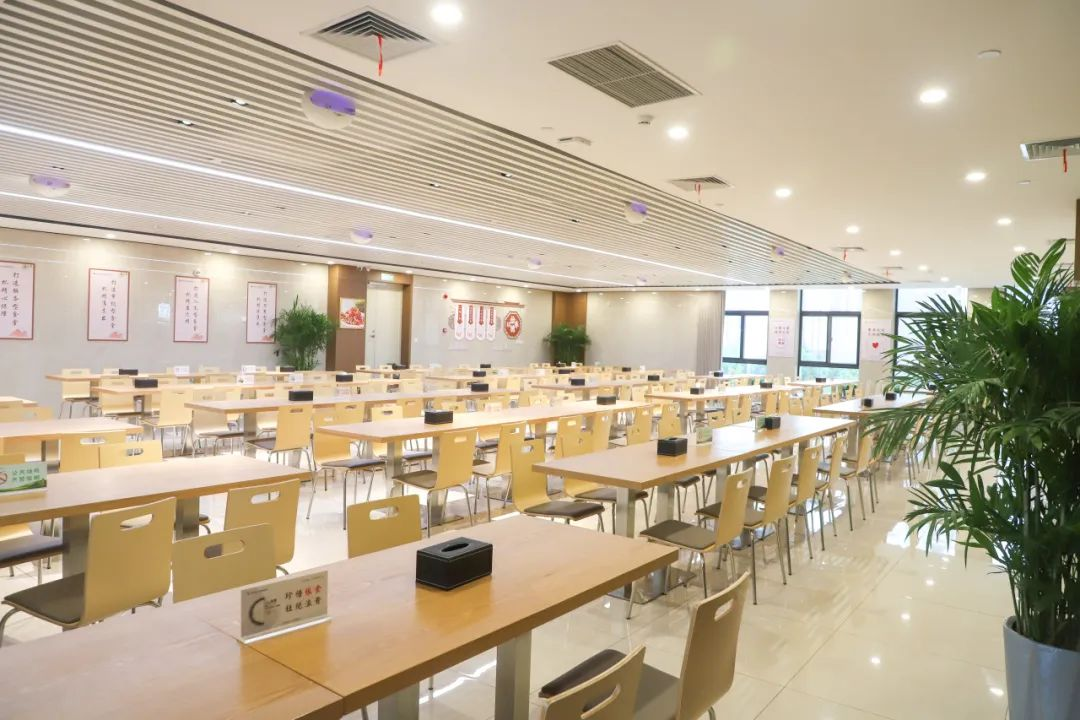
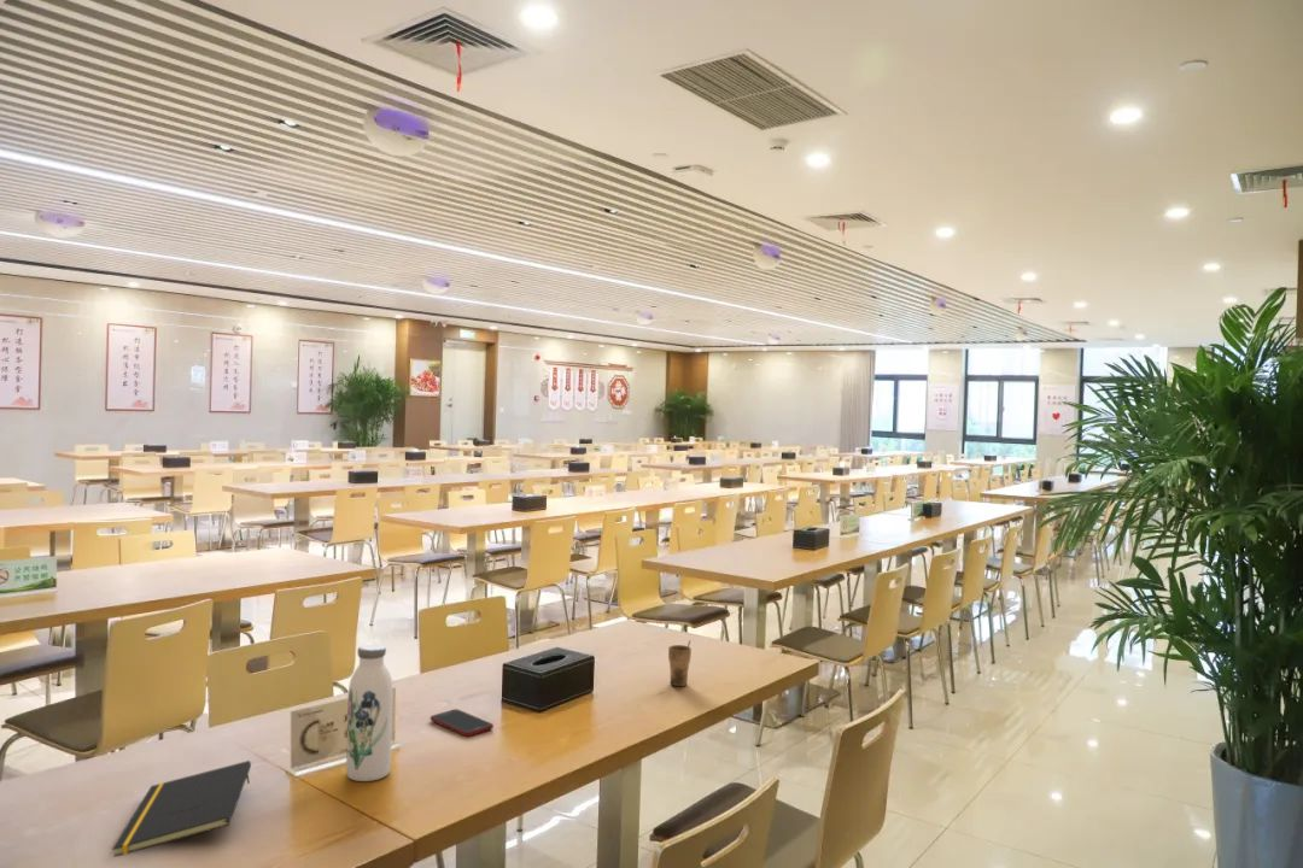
+ notepad (187, 804)
+ water bottle (369, 709)
+ cell phone (461, 722)
+ cup (679, 661)
